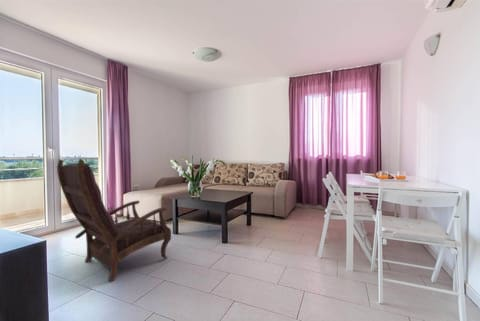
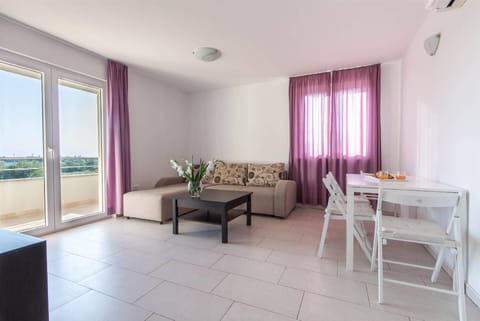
- armchair (117, 211)
